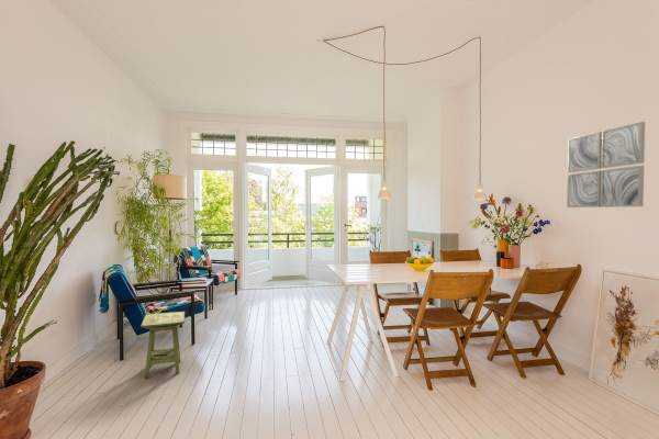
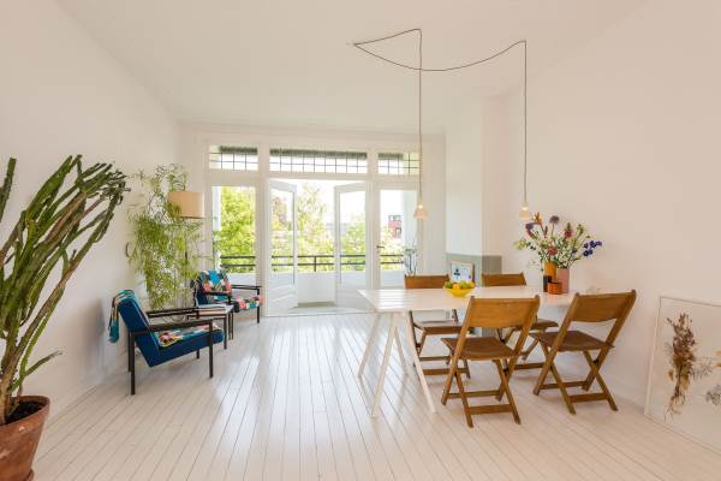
- wall art (601, 168)
- side table (165, 349)
